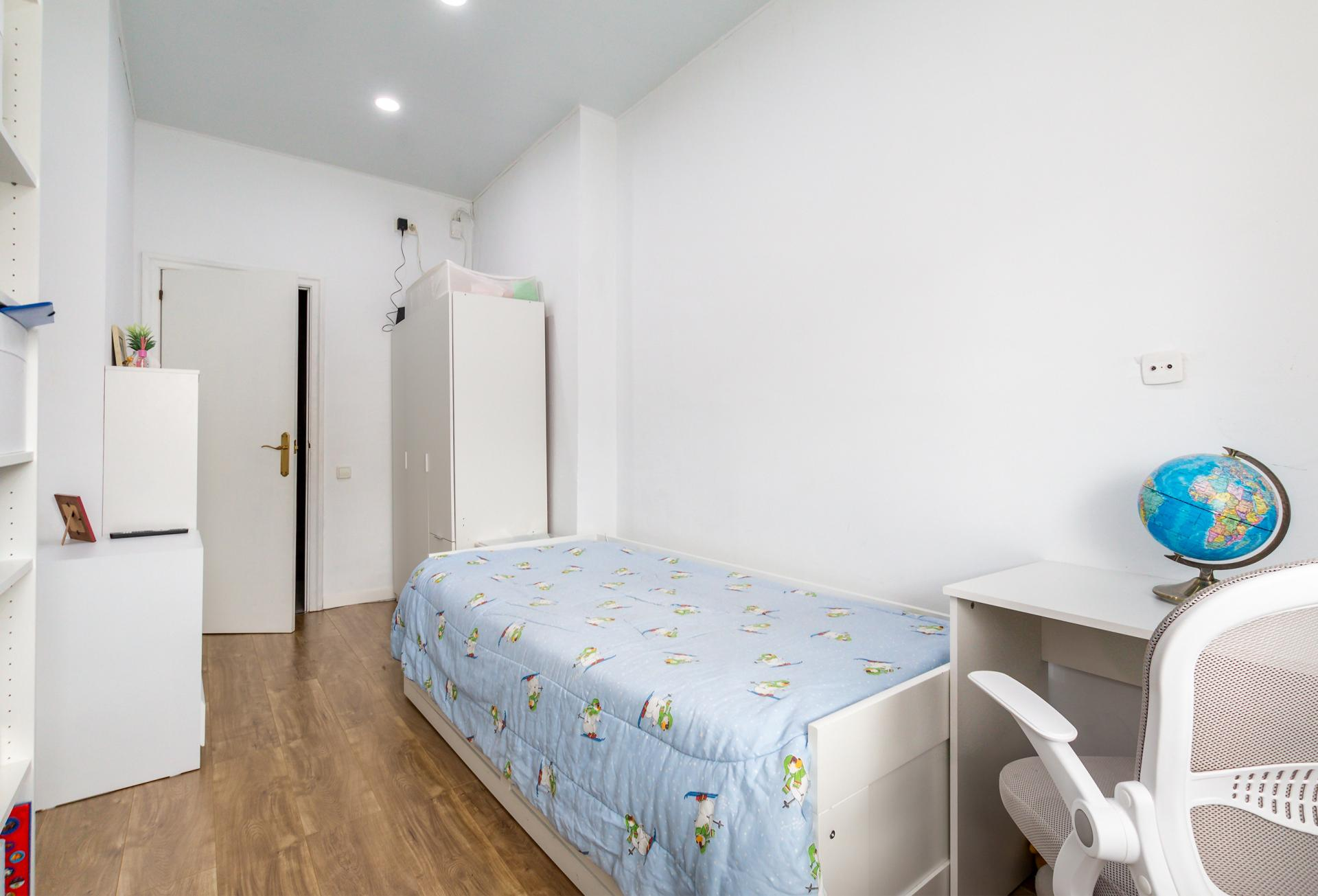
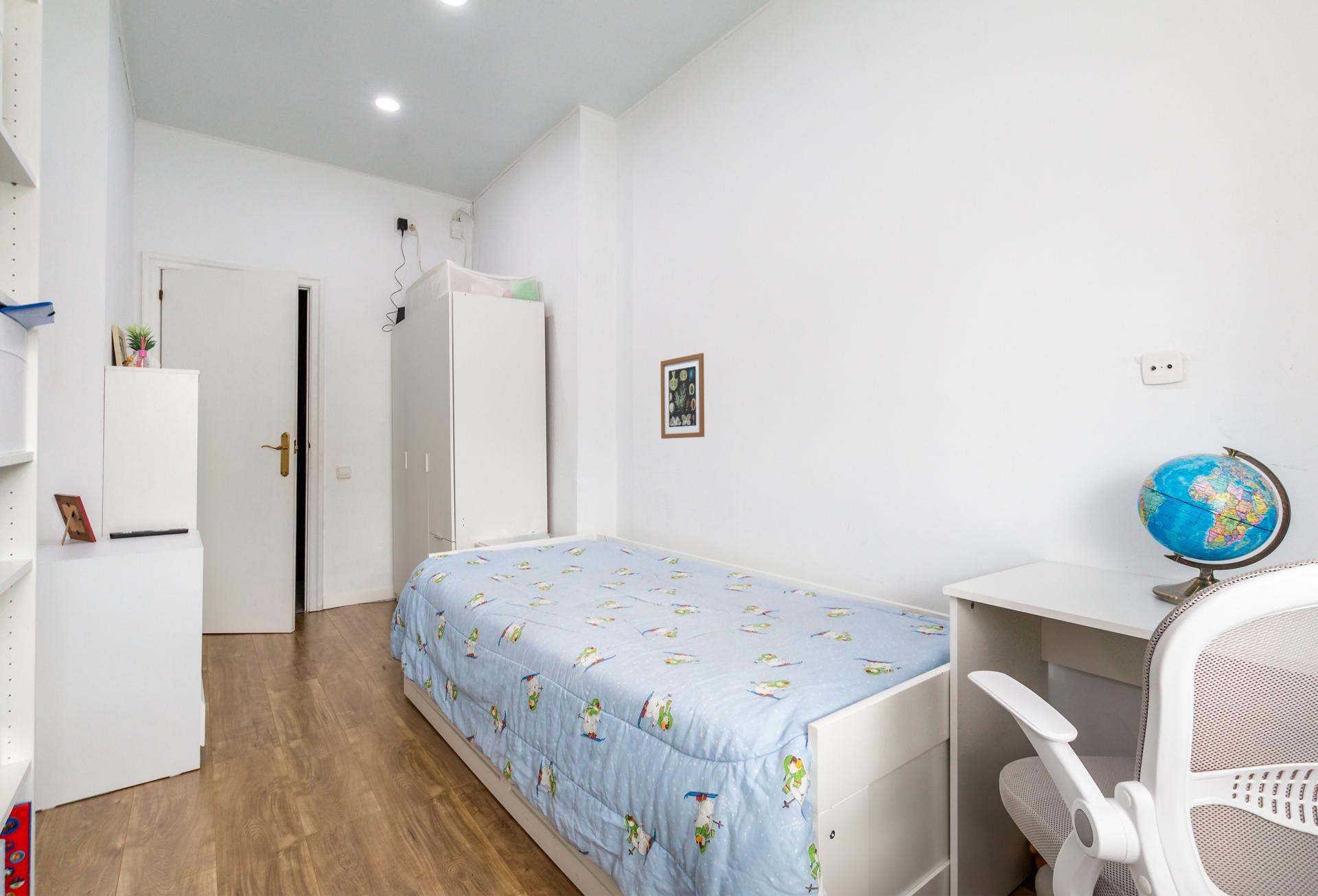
+ wall art (681, 398)
